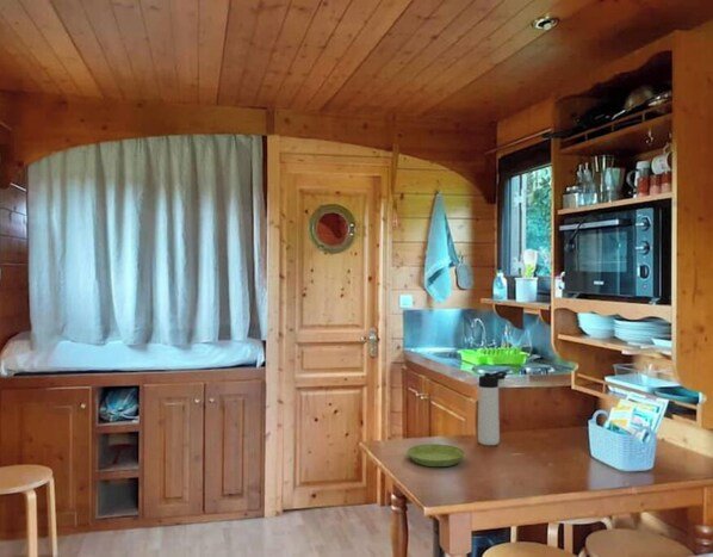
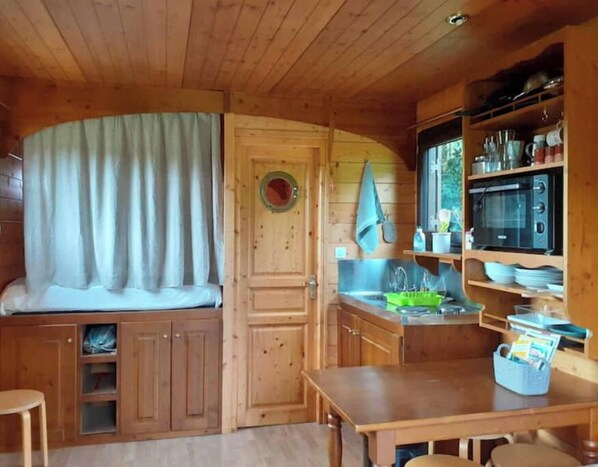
- thermos bottle (492, 407)
- saucer (435, 456)
